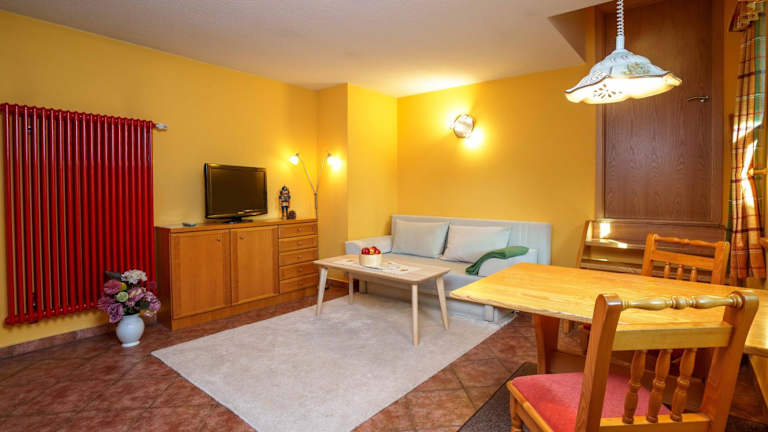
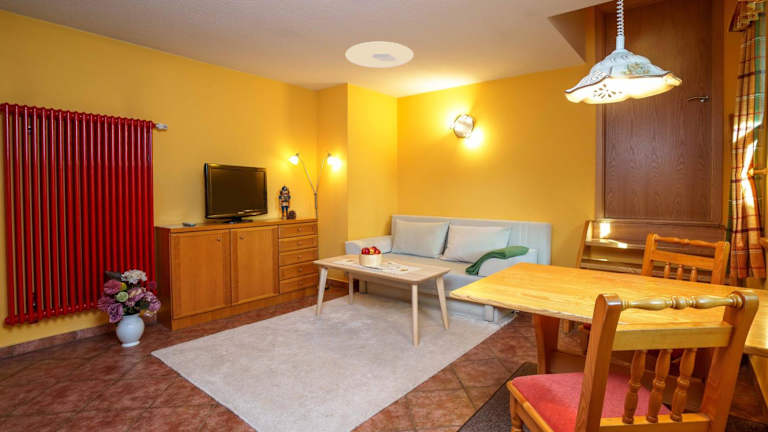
+ ceiling light (379, 52)
